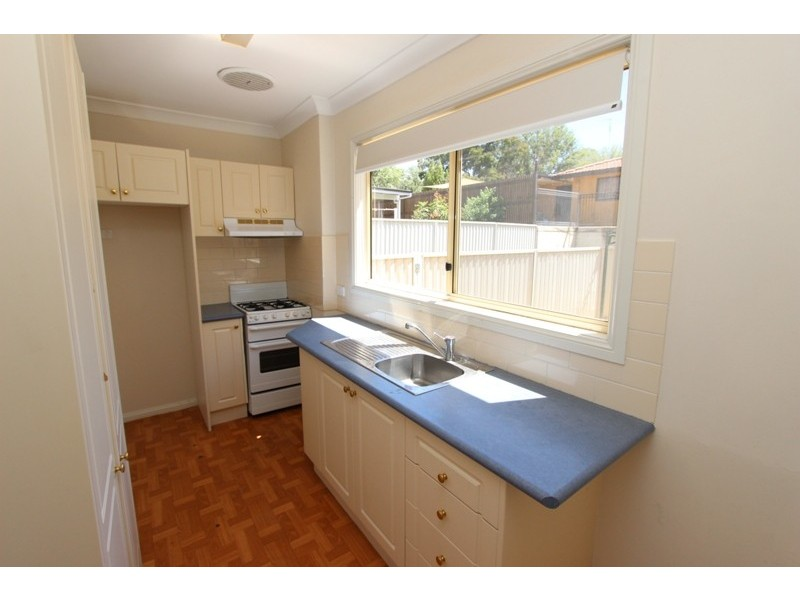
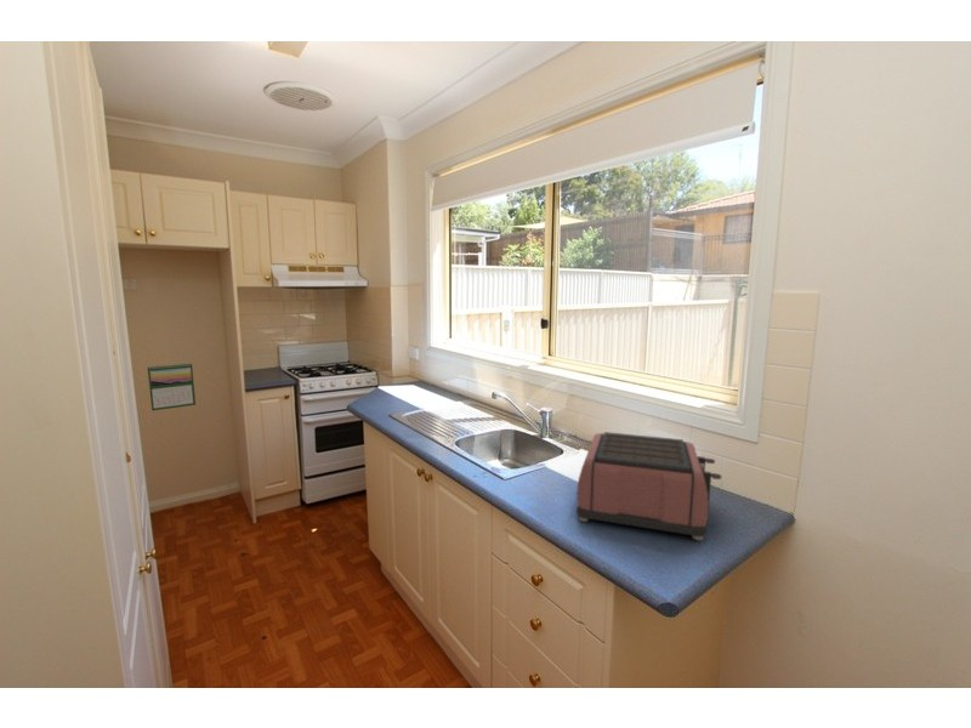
+ calendar (171, 385)
+ toaster (646, 478)
